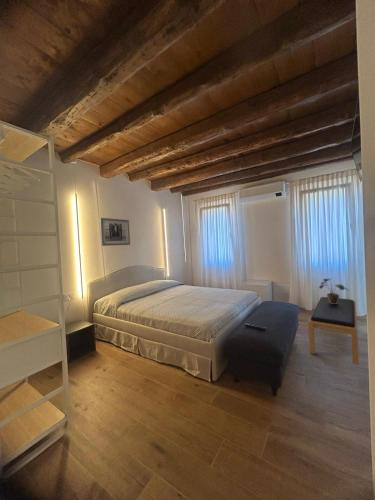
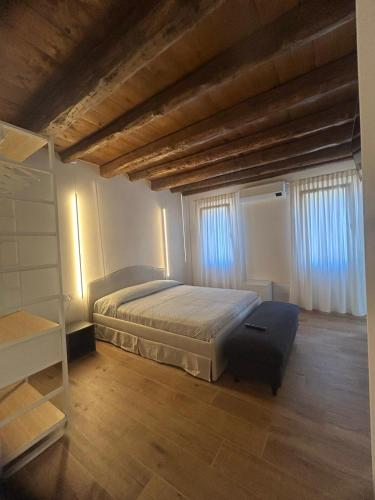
- potted plant (332, 291)
- wall art (115, 232)
- bench (335, 322)
